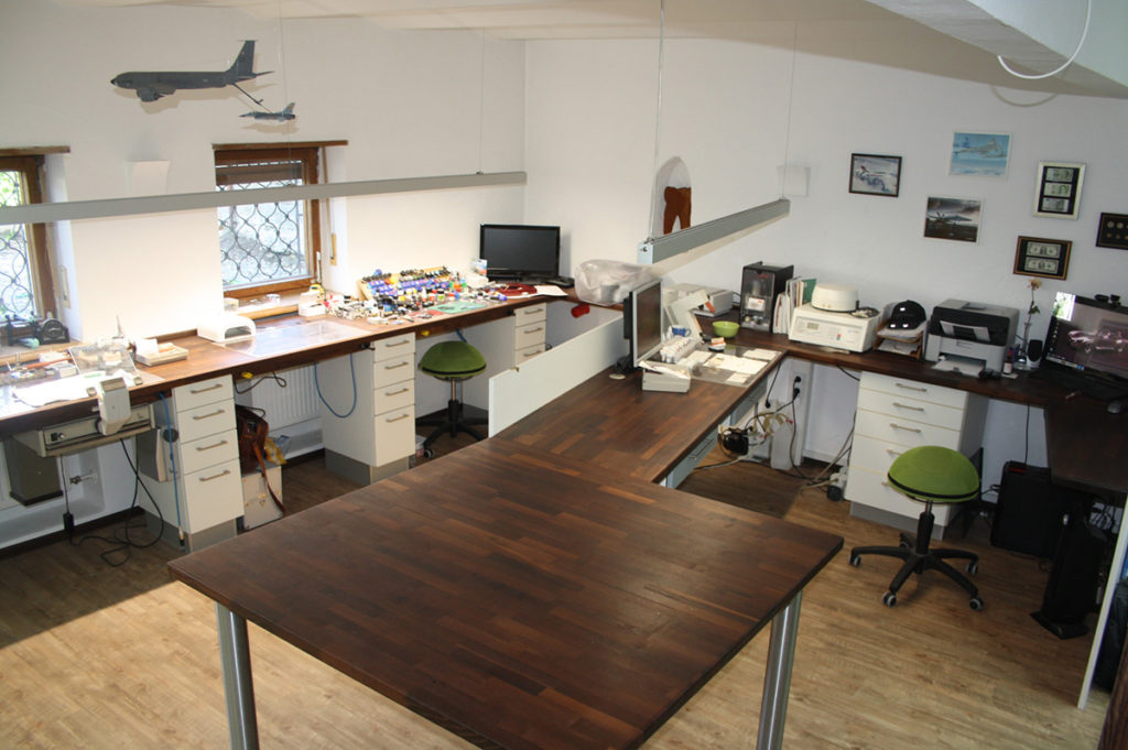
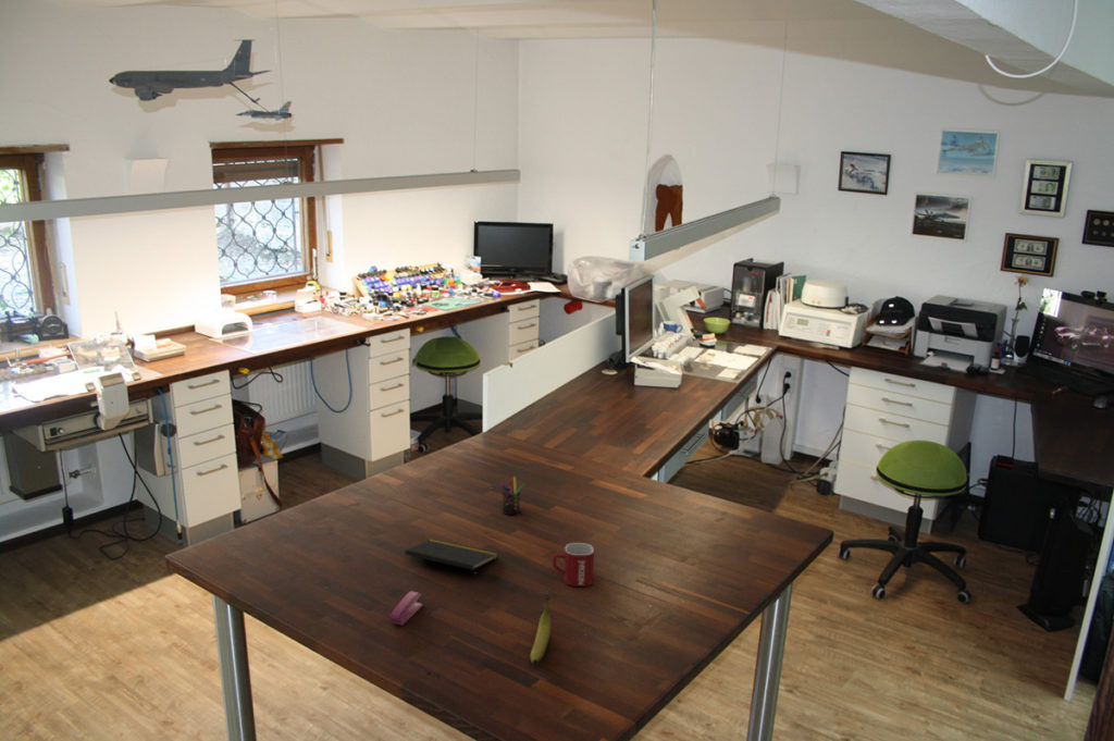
+ stapler (406, 607)
+ mug (572, 564)
+ banana (540, 629)
+ pen holder (512, 495)
+ notepad (451, 553)
